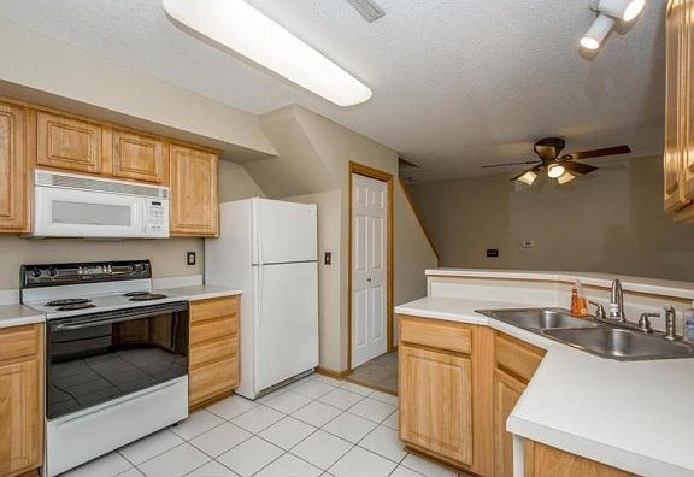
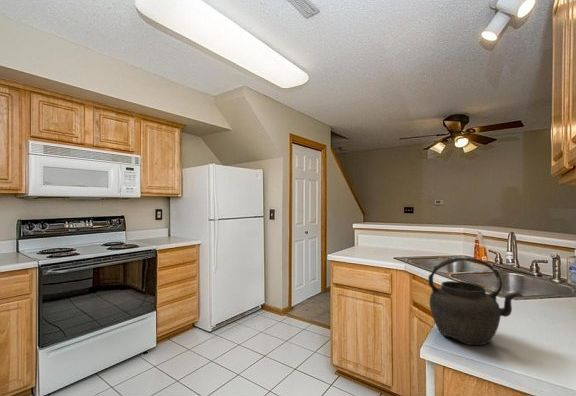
+ kettle (473, 296)
